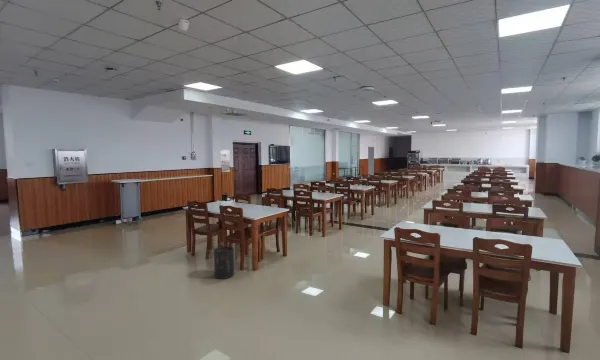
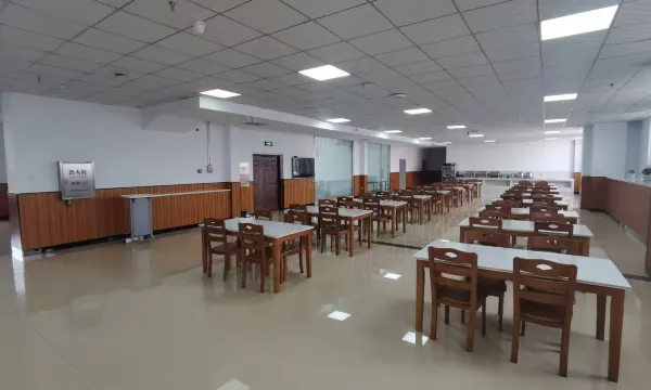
- trash can (224, 262)
